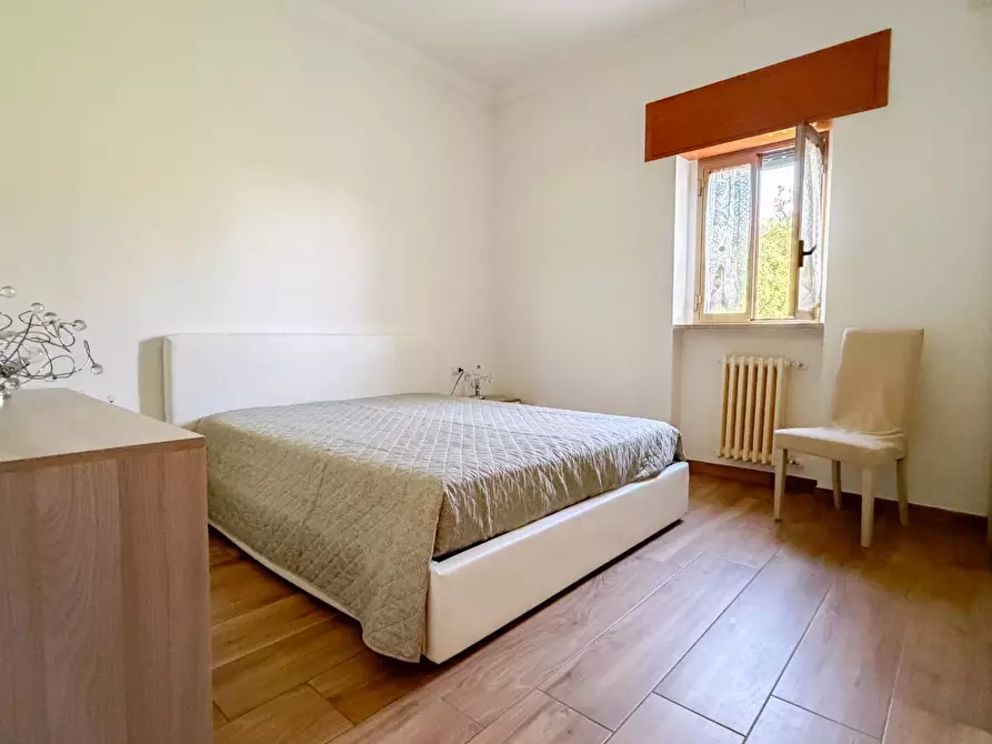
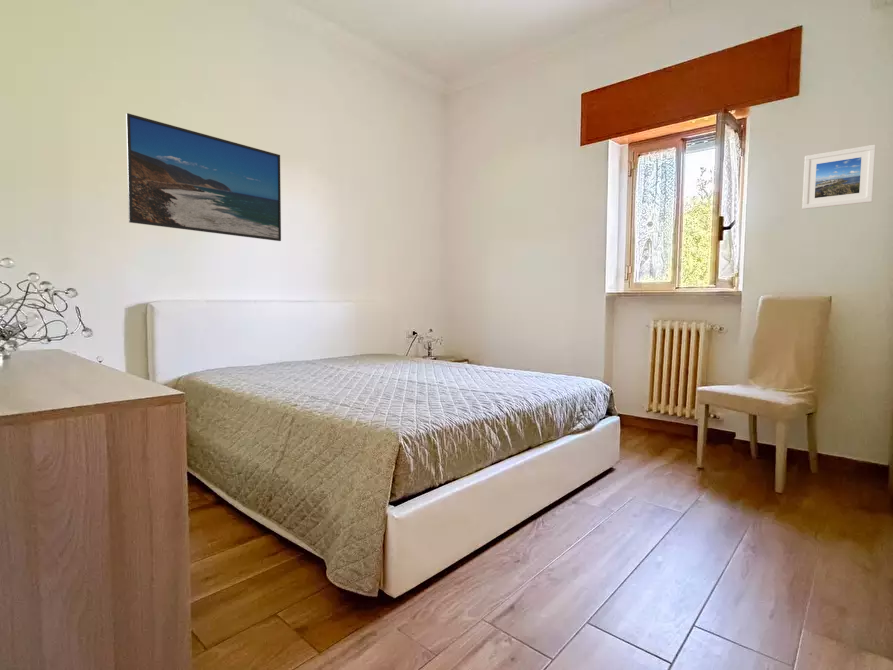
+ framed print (212, 185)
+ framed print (837, 178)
